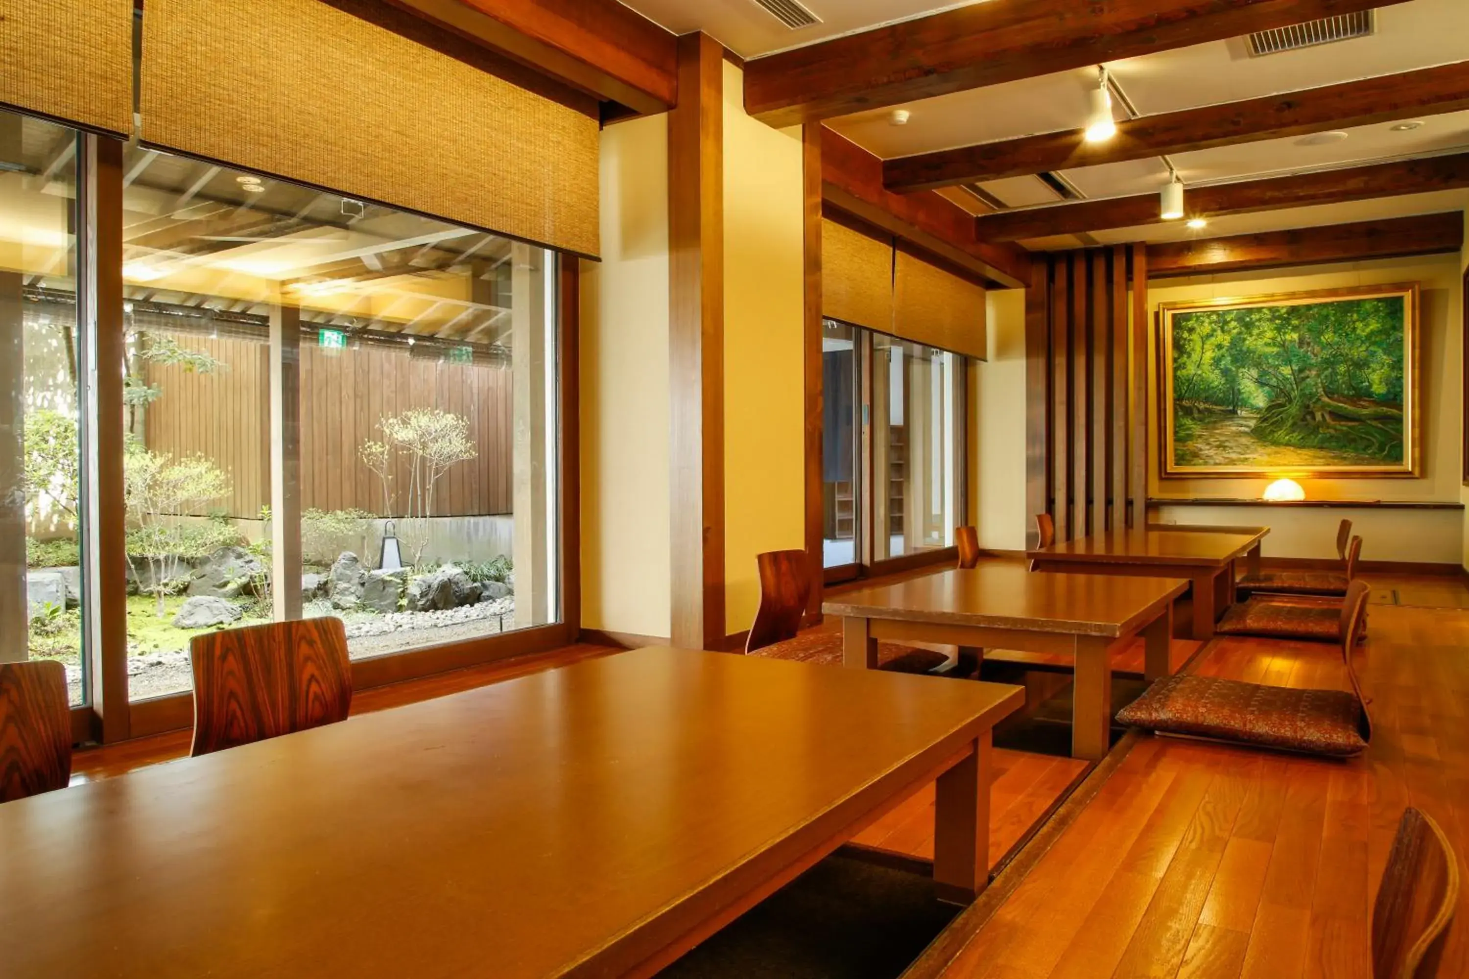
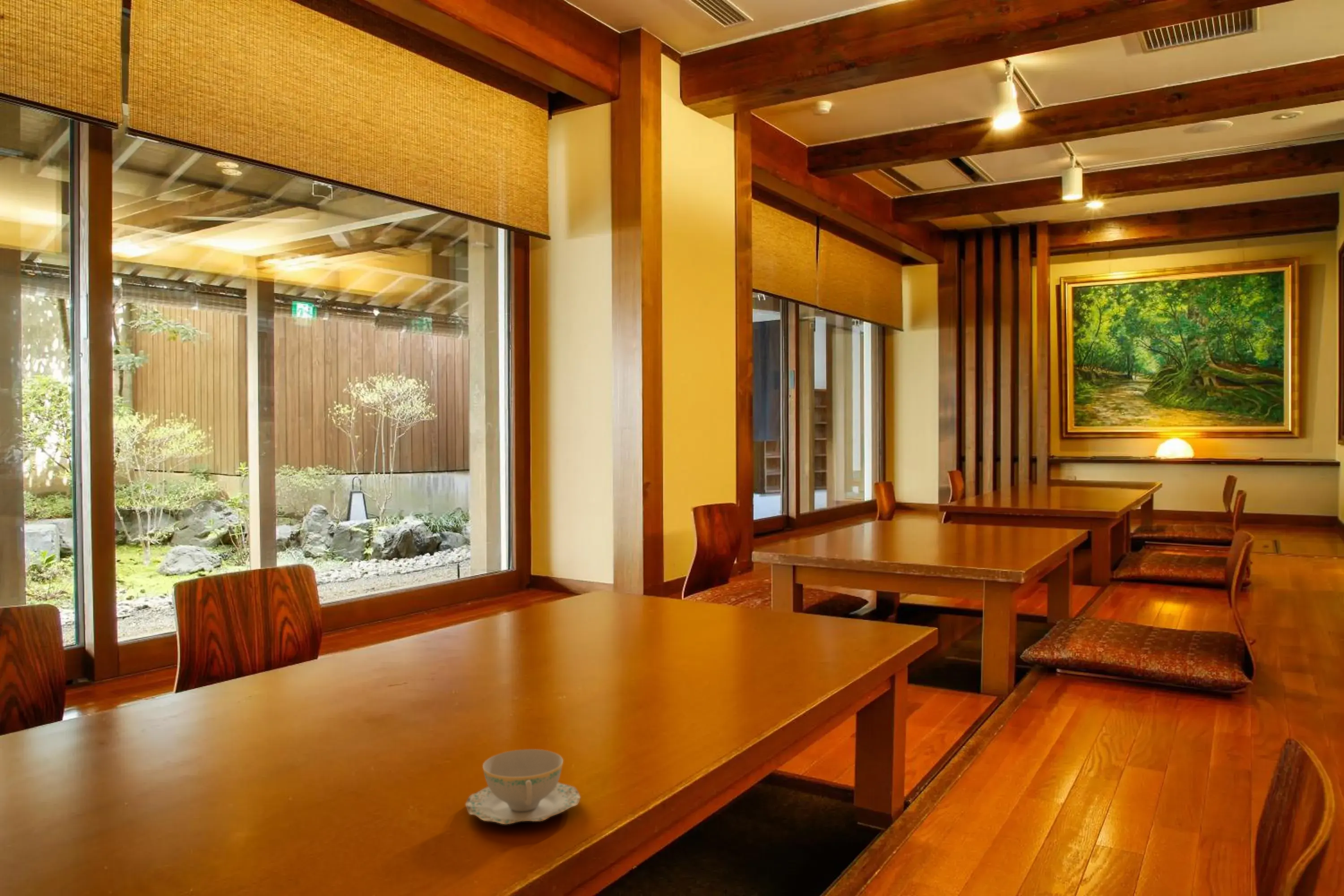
+ chinaware (523, 785)
